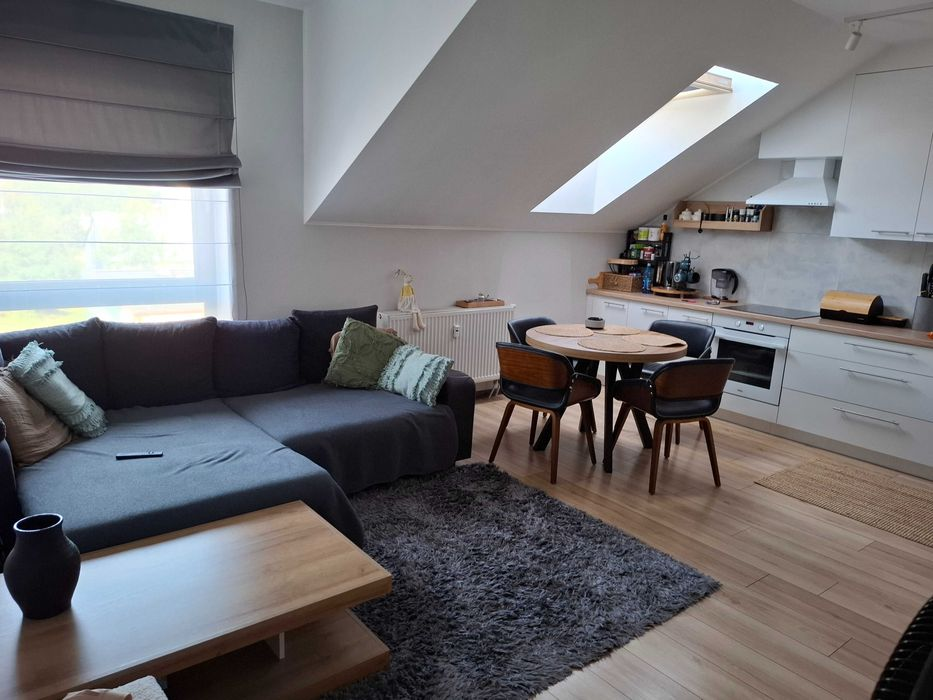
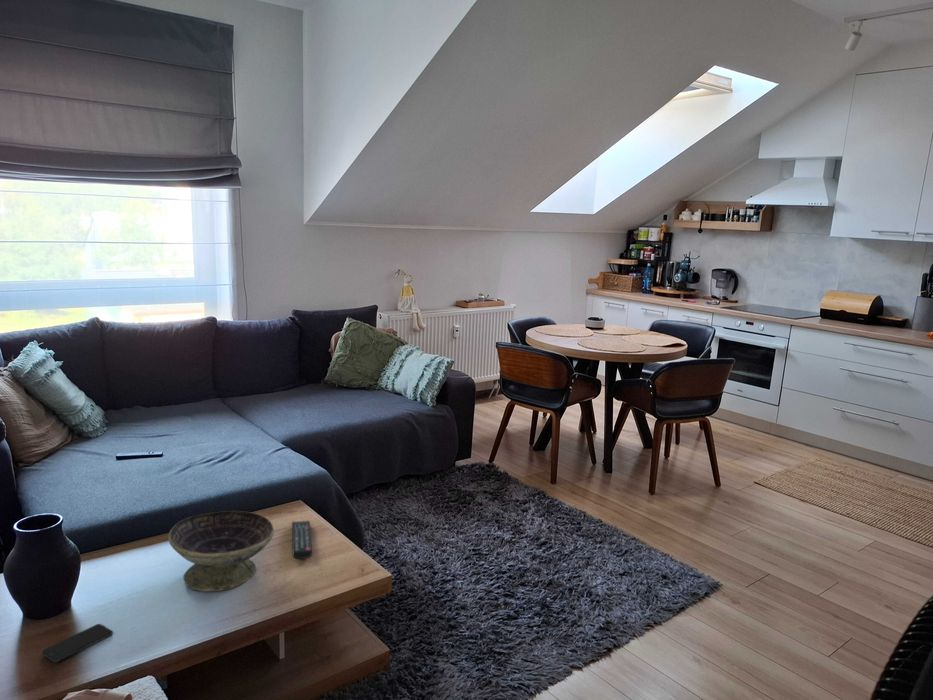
+ smartphone (78, 642)
+ remote control (301, 538)
+ decorative bowl (222, 549)
